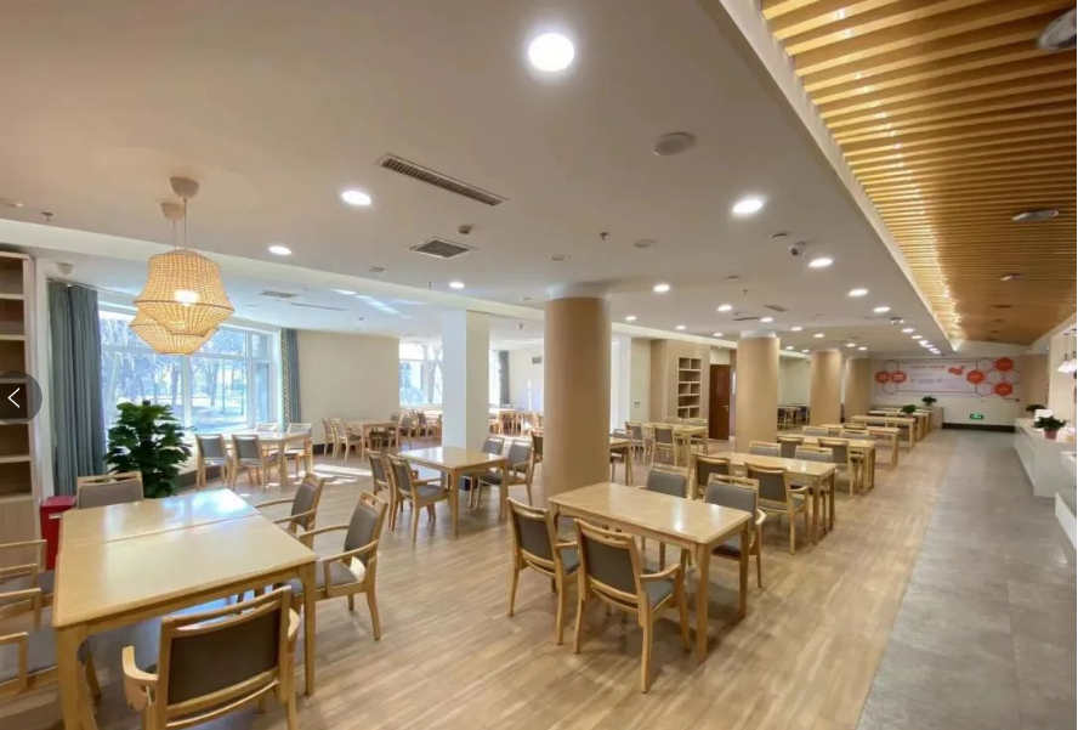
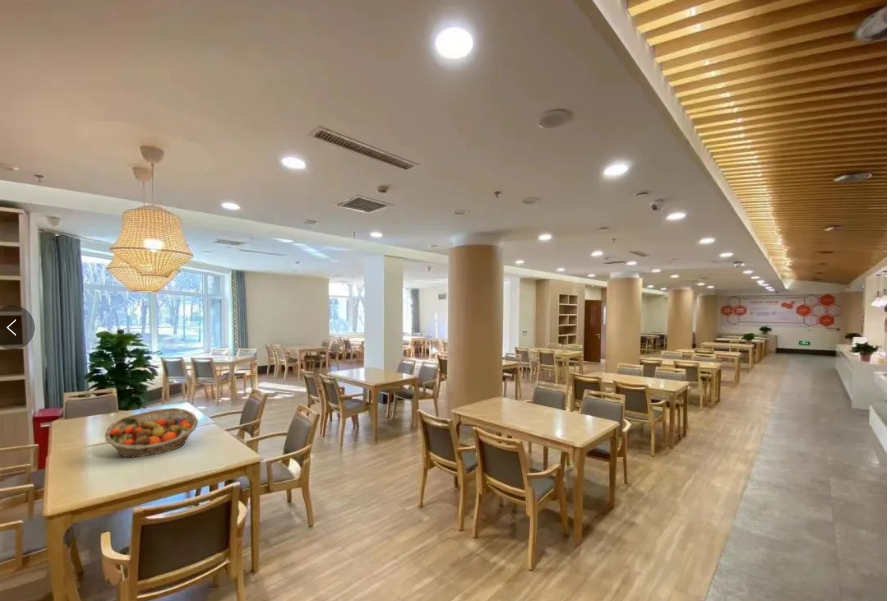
+ fruit basket (154, 432)
